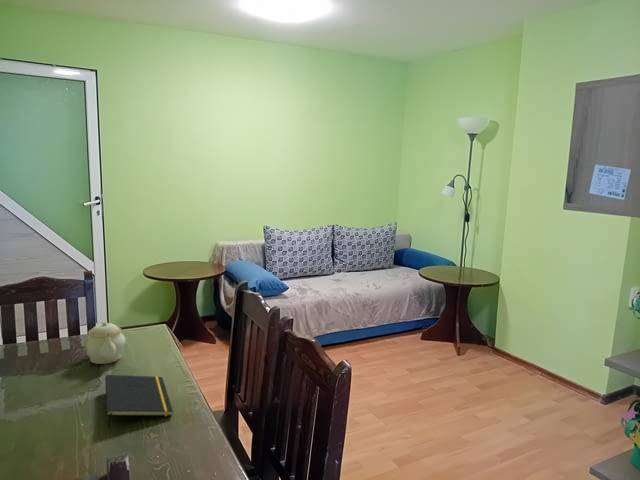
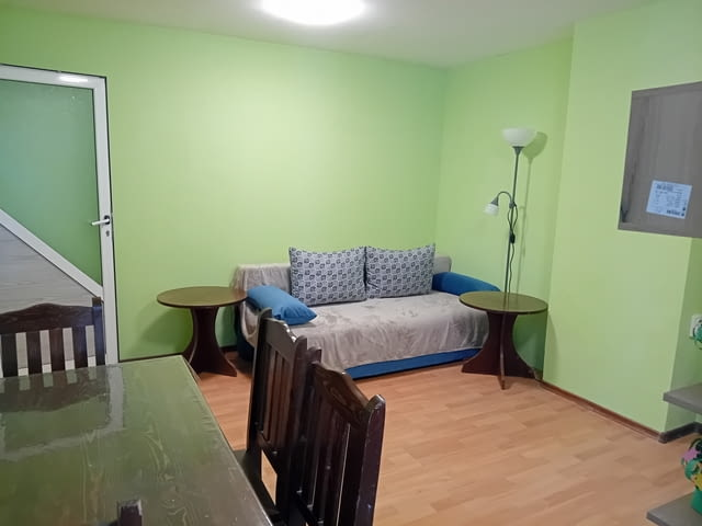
- teapot (105, 339)
- notepad (137, 394)
